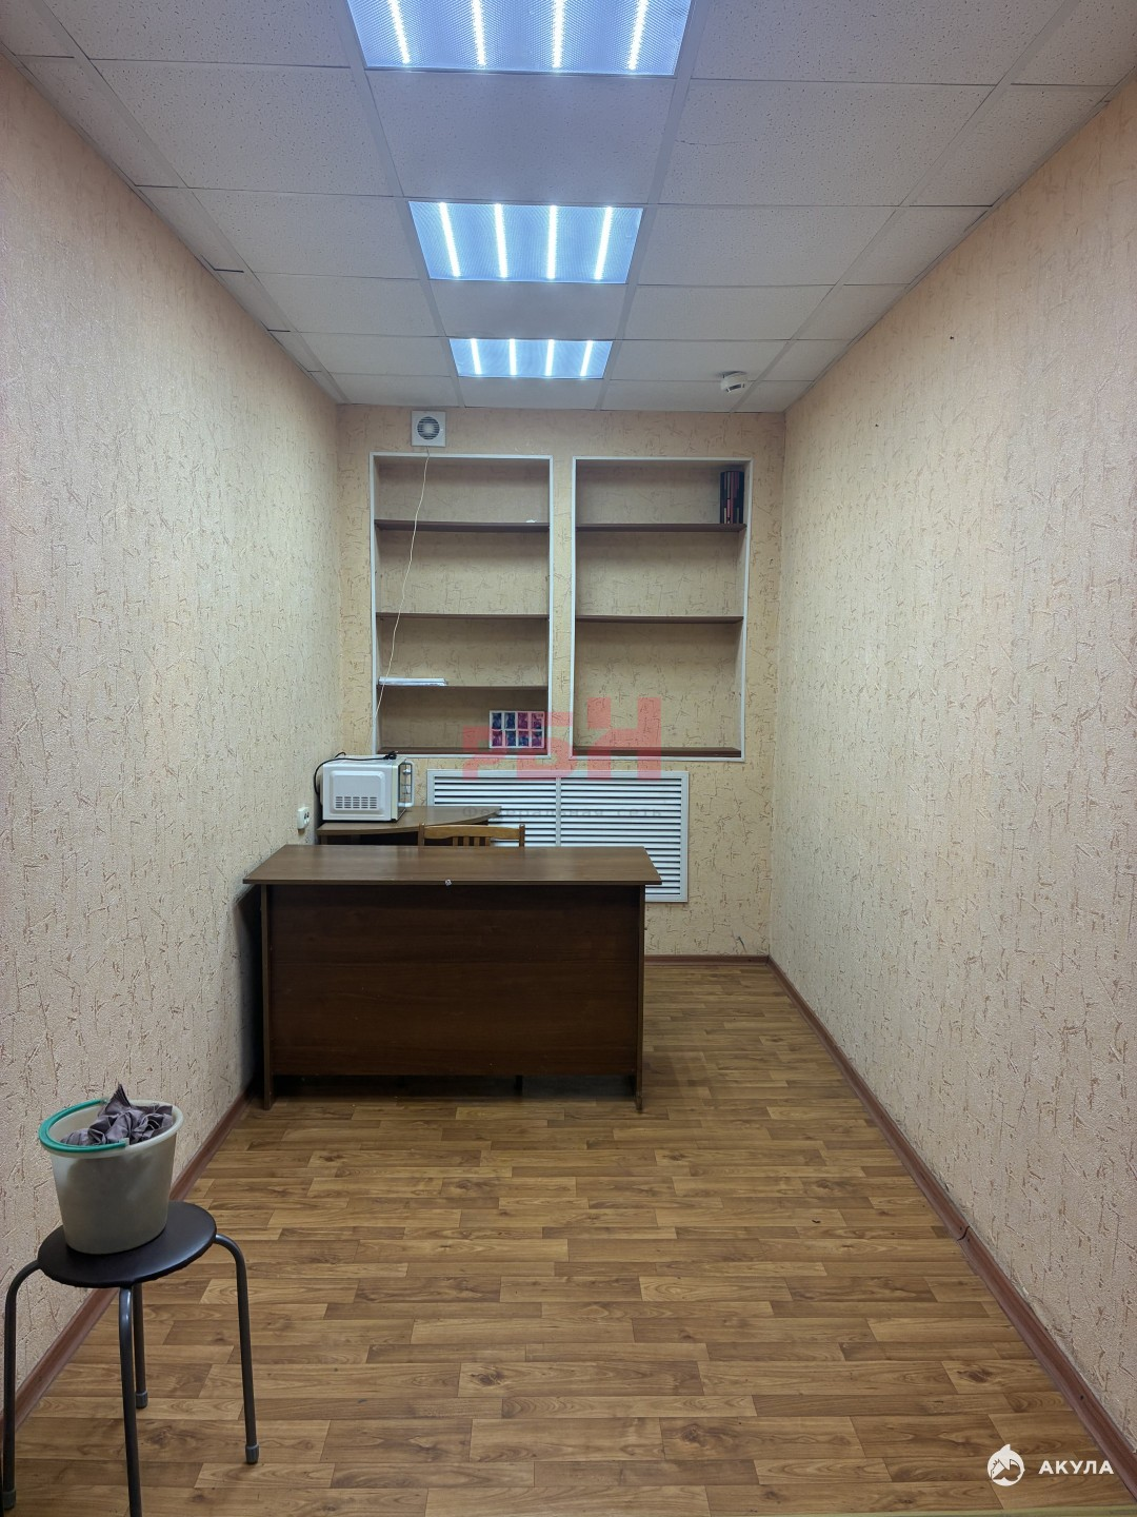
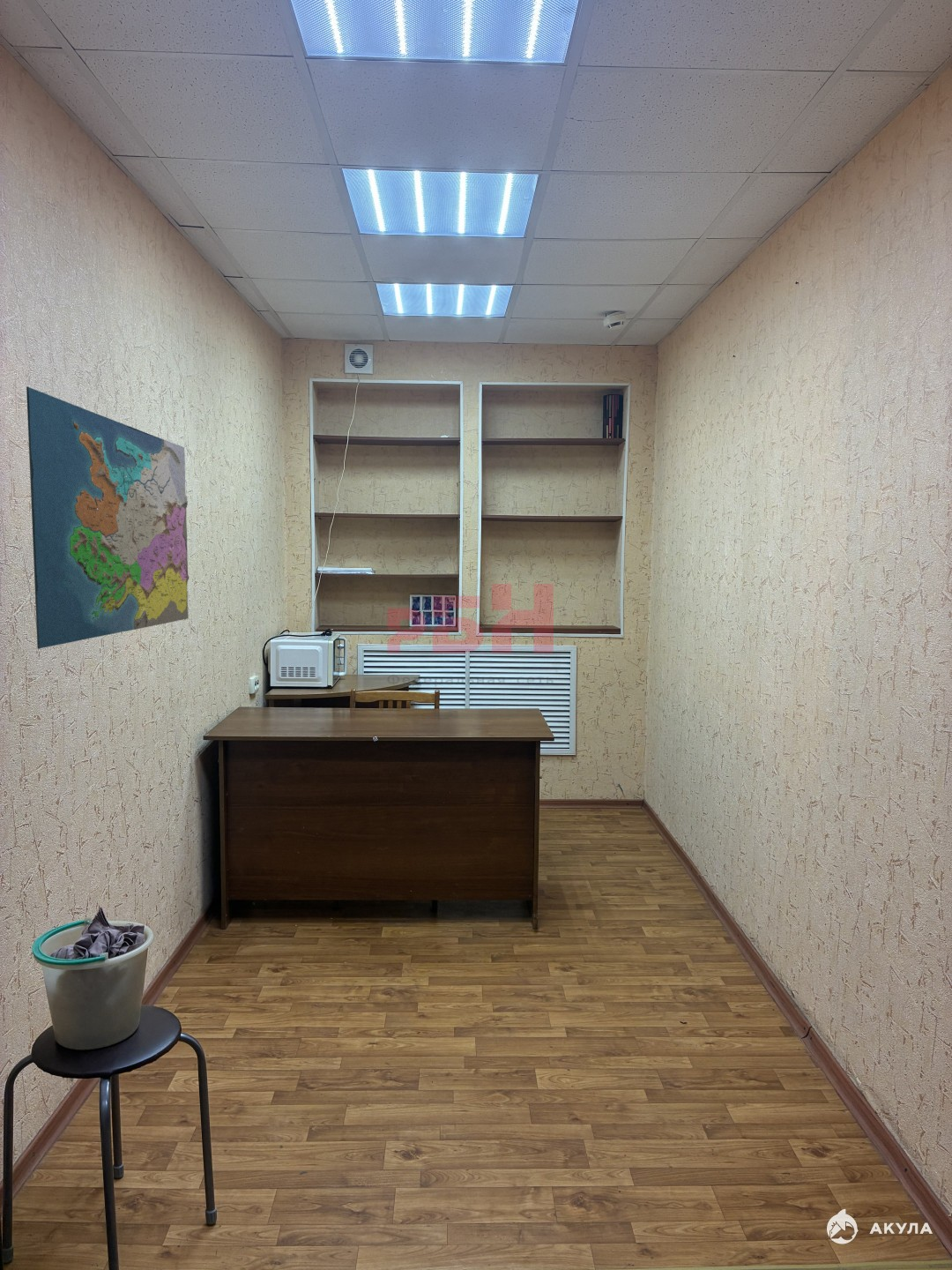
+ map (127, 528)
